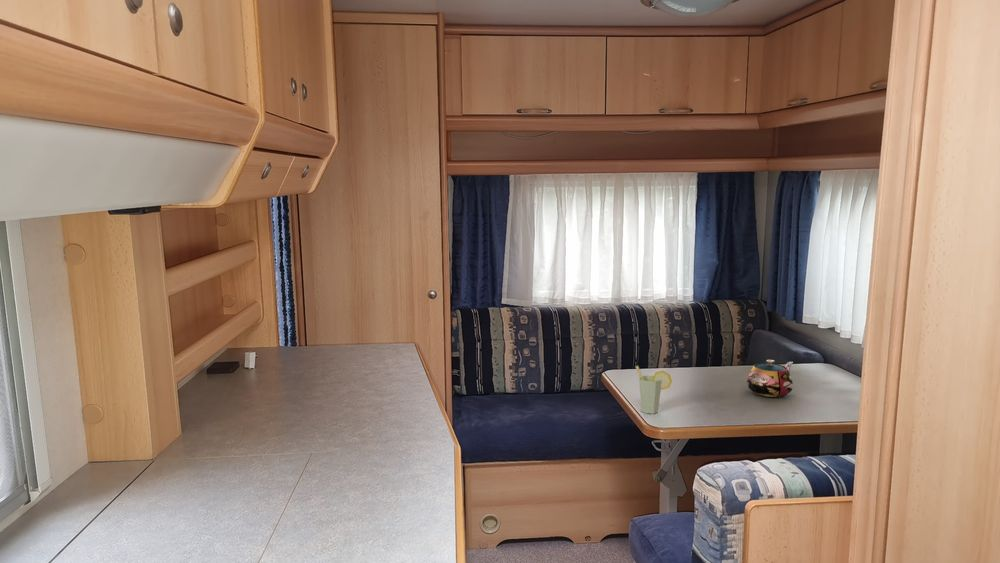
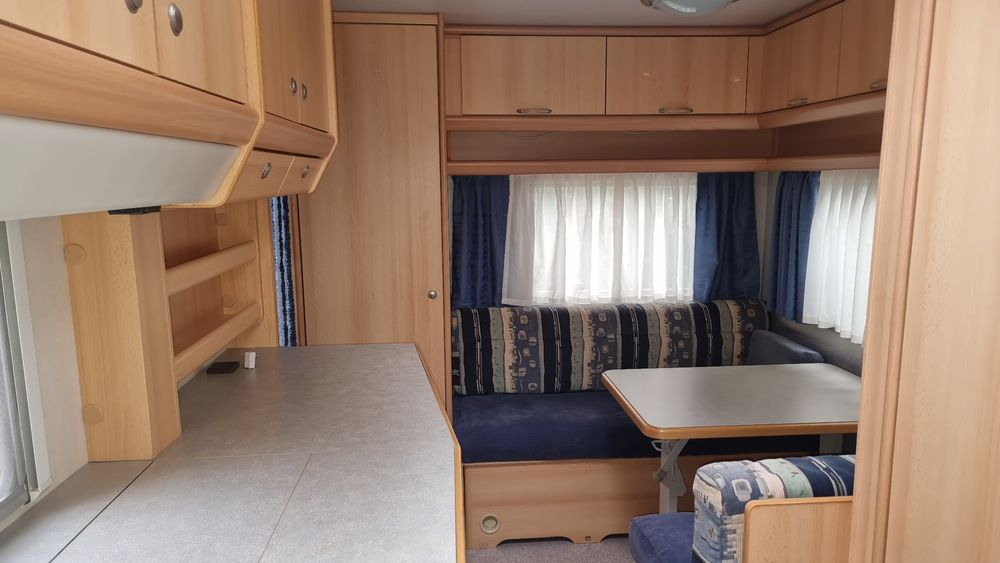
- cup (653, 389)
- teapot (771, 376)
